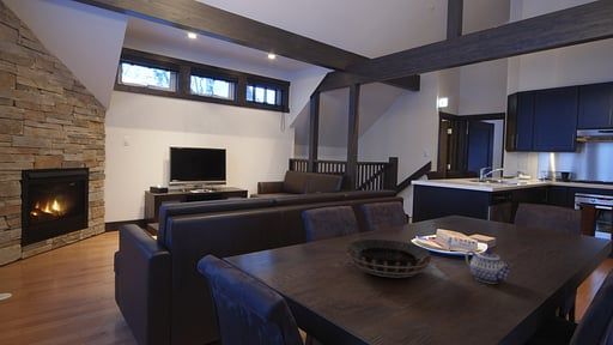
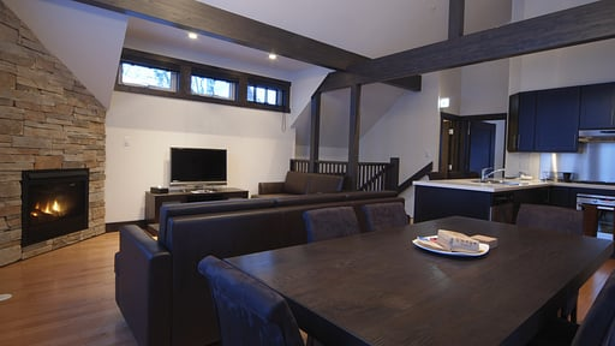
- decorative bowl (387, 260)
- teapot (487, 264)
